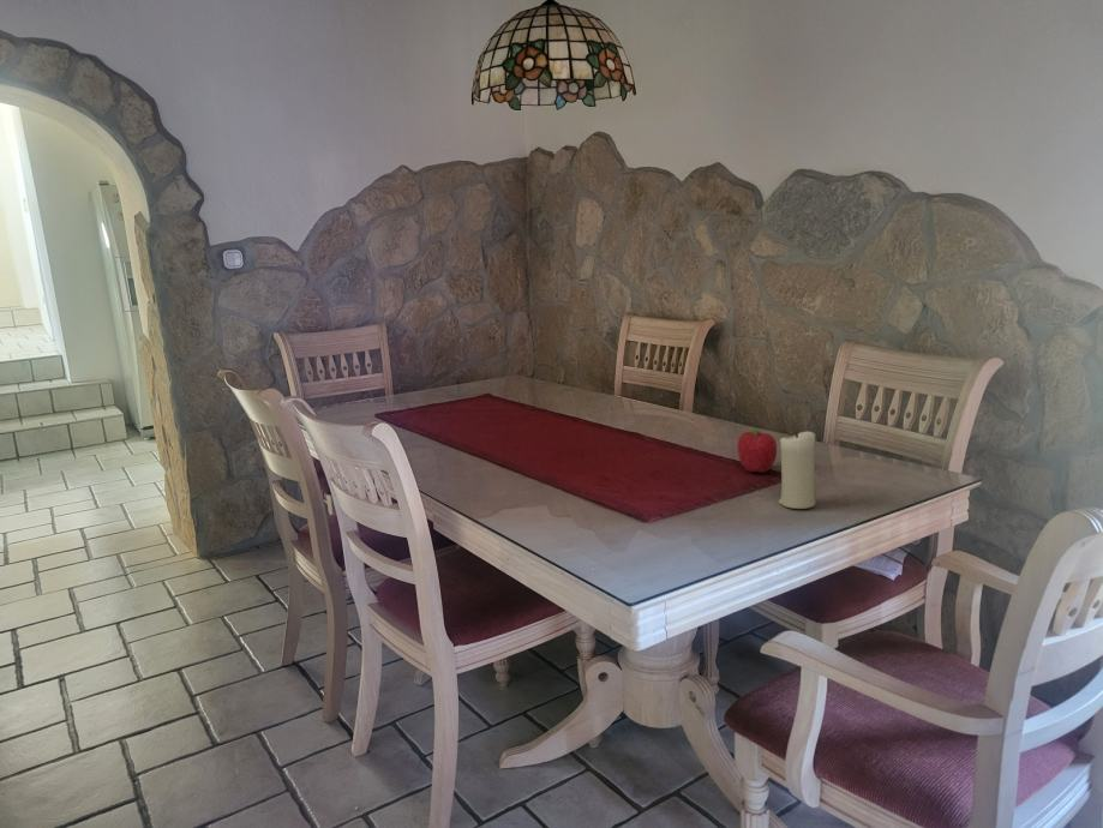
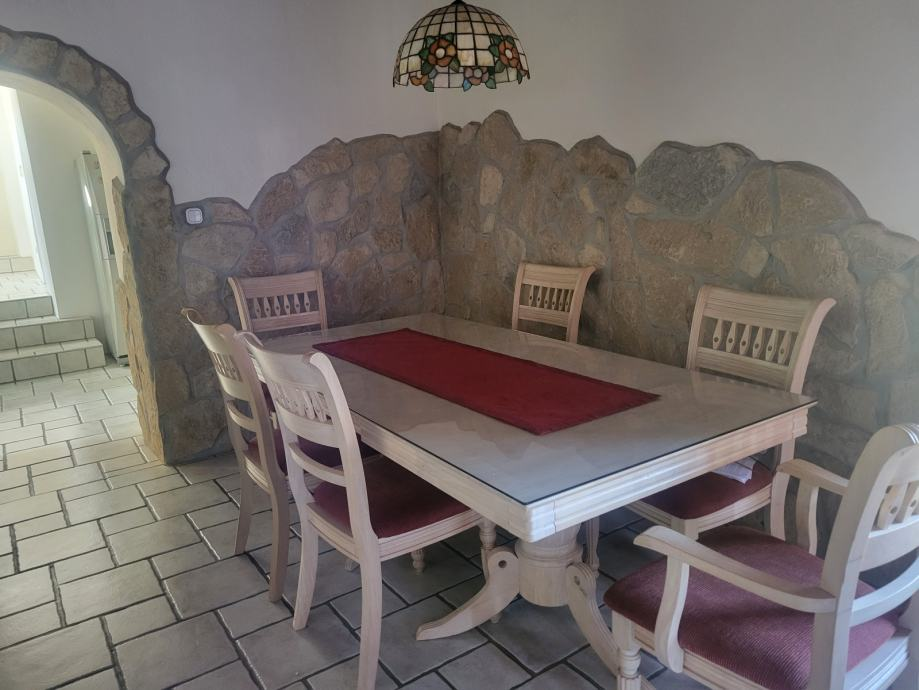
- fruit (757, 449)
- candle (796, 467)
